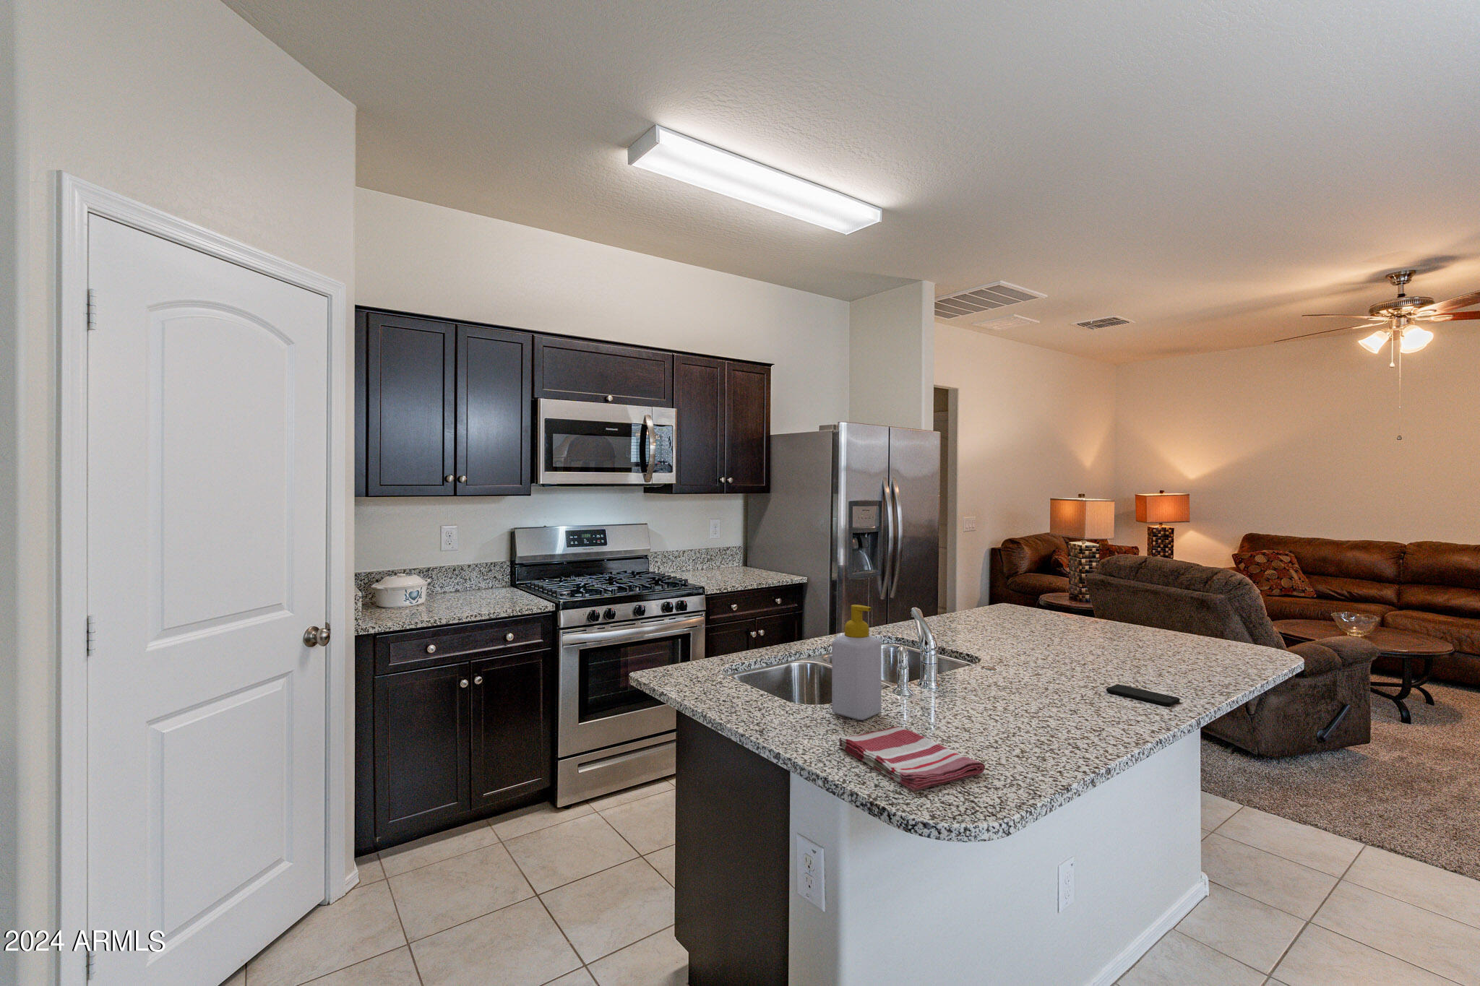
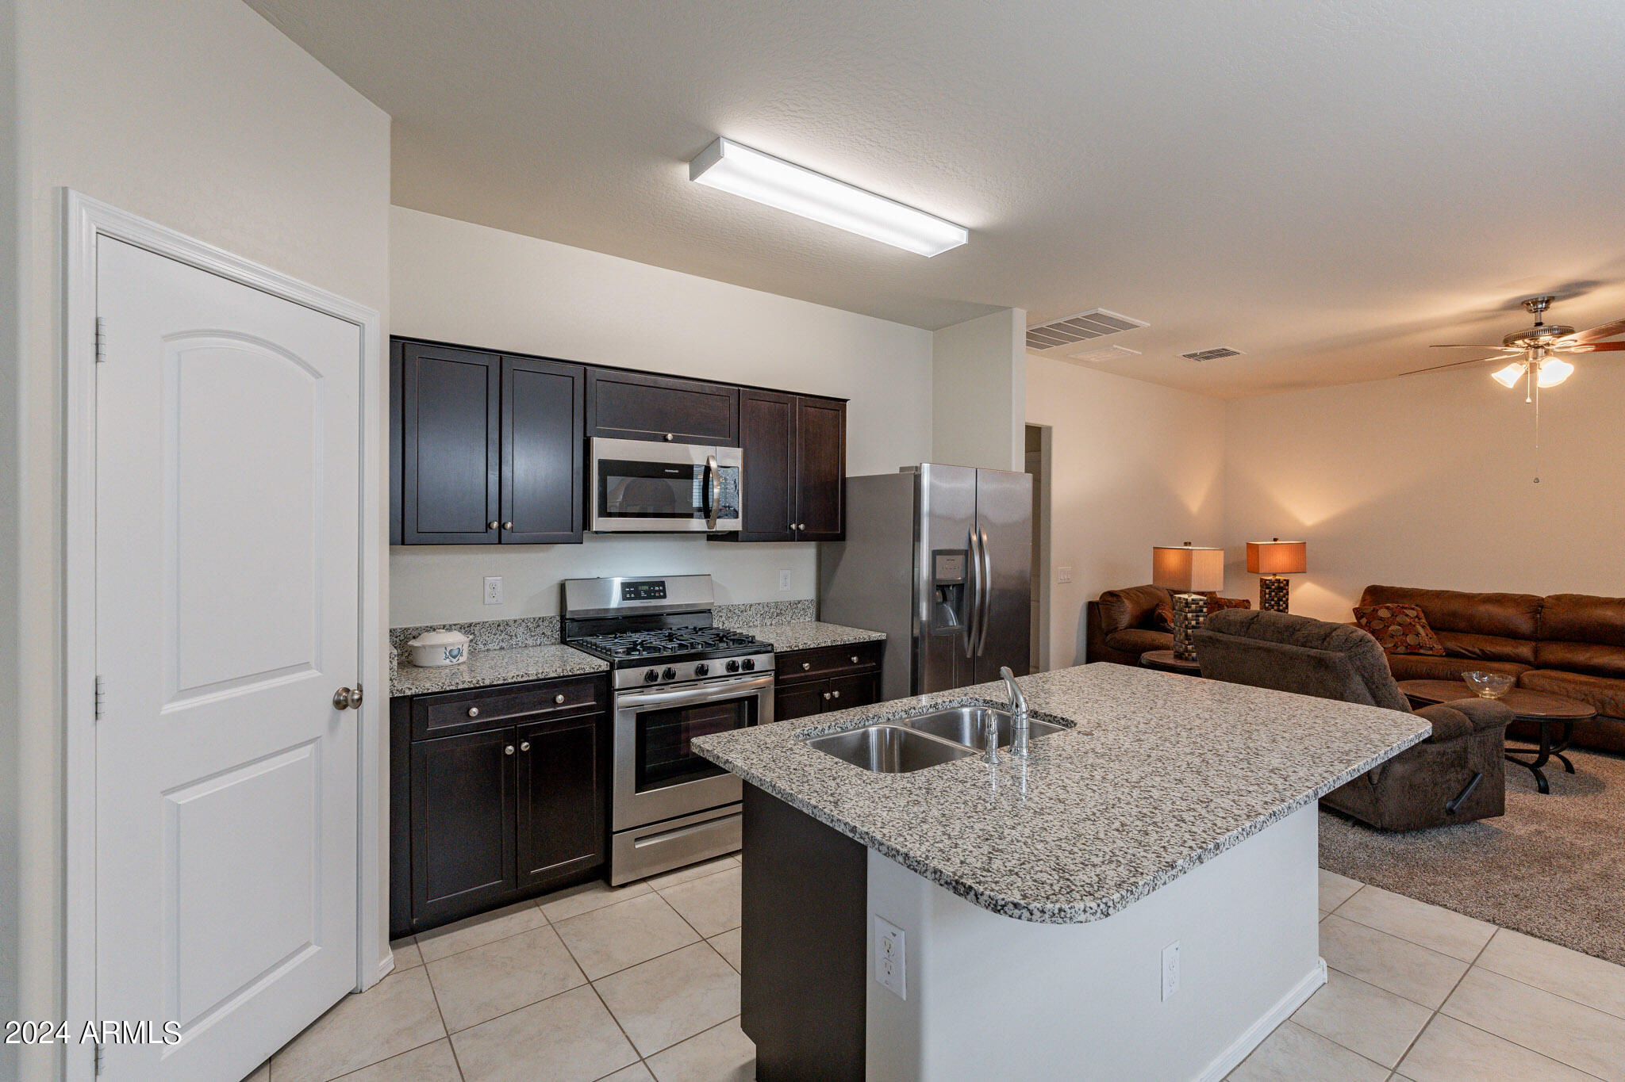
- dish towel (907, 753)
- smartphone (1142, 694)
- soap bottle (856, 659)
